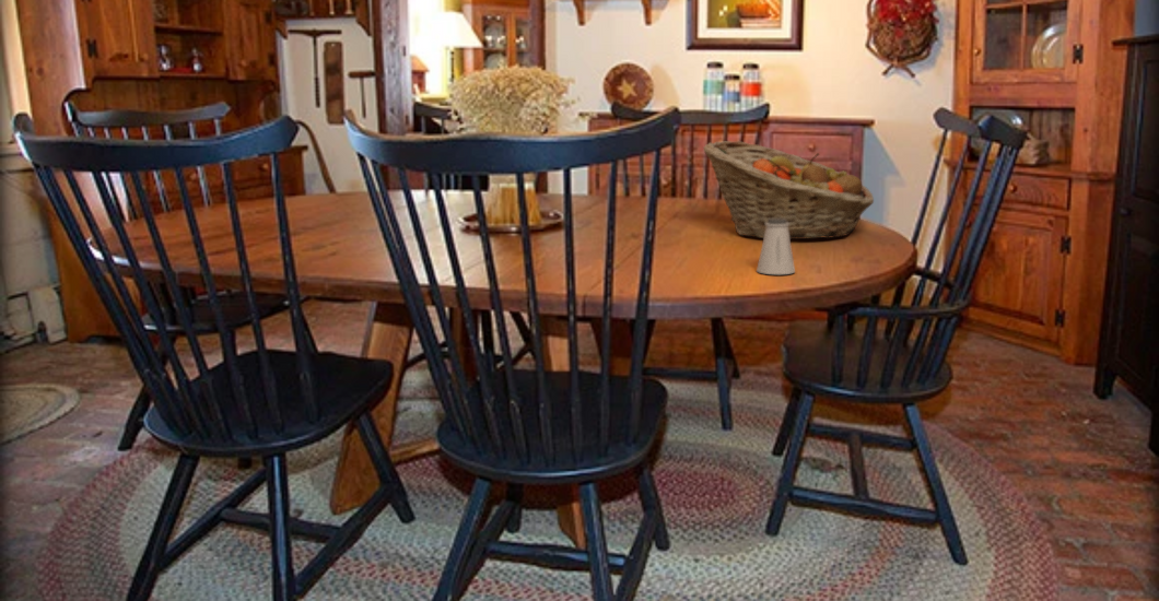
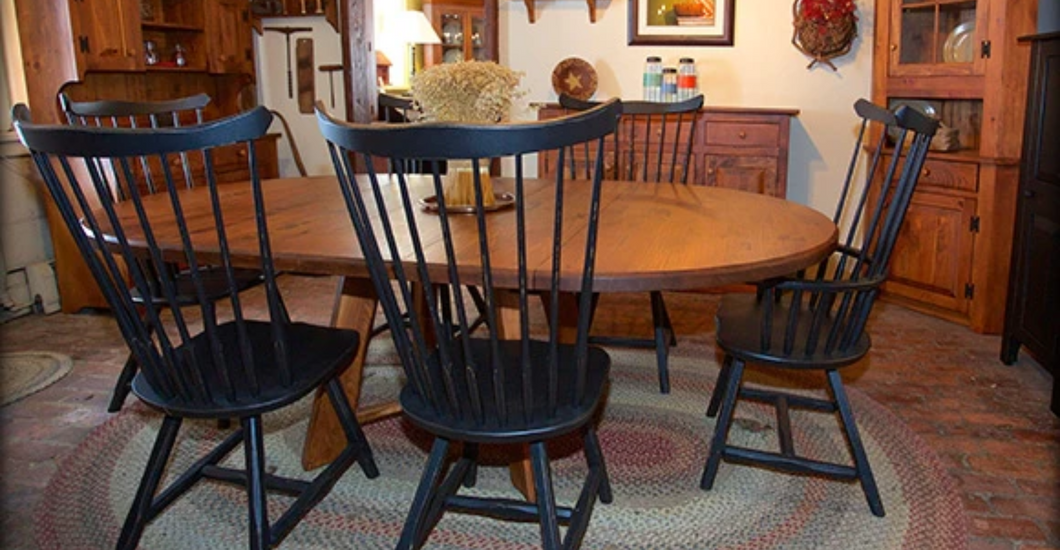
- fruit basket (787, 186)
- saltshaker (776, 245)
